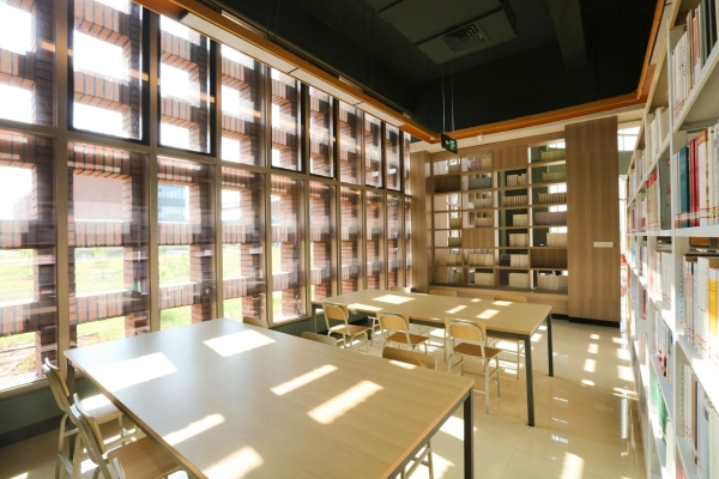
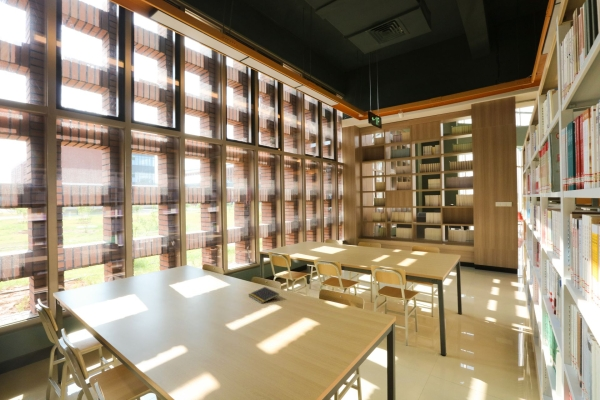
+ notepad (263, 294)
